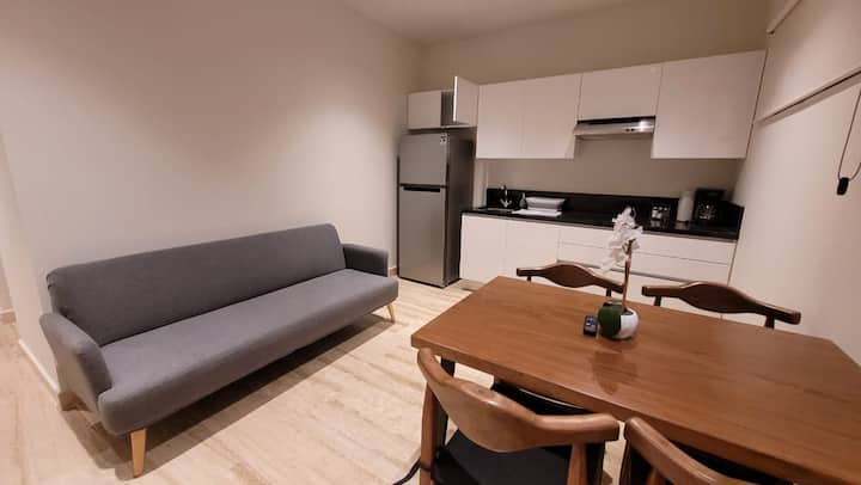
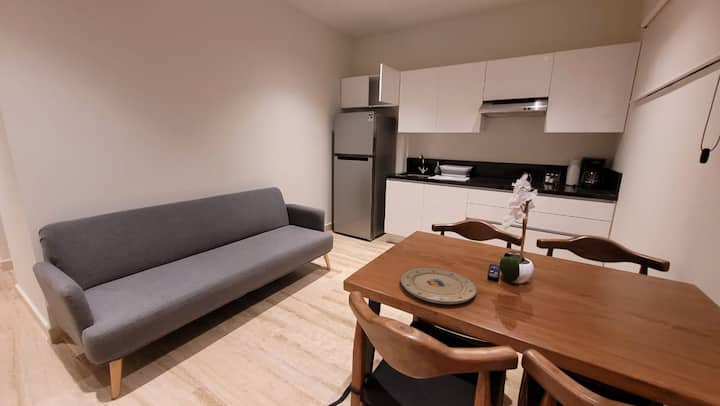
+ plate (437, 284)
